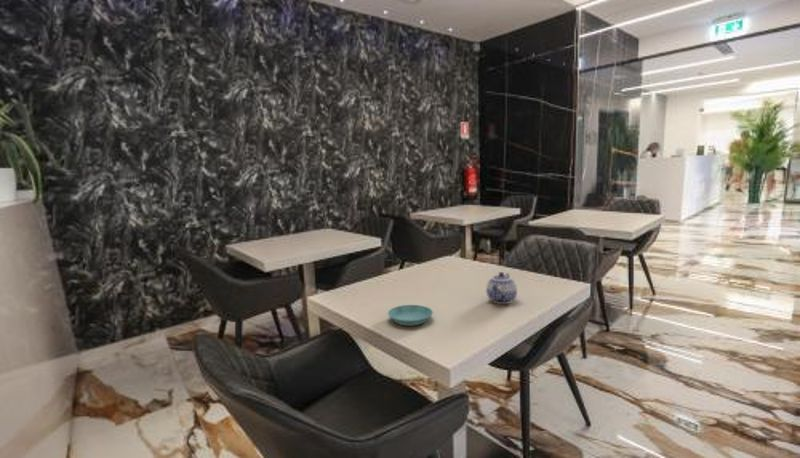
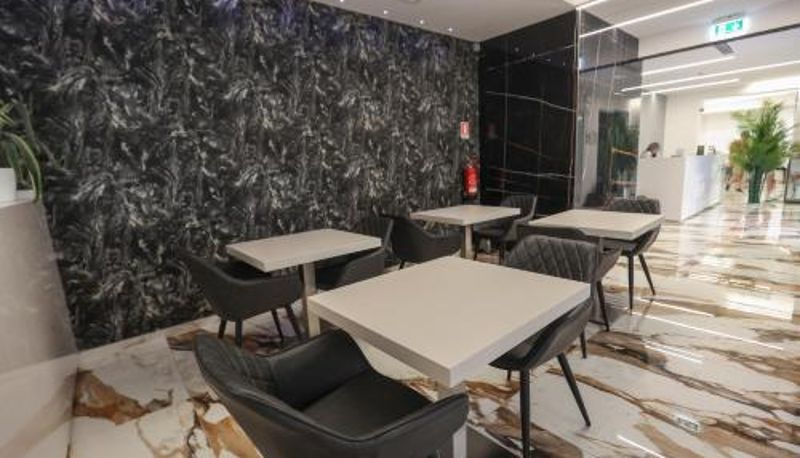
- saucer (410, 315)
- teapot (501, 286)
